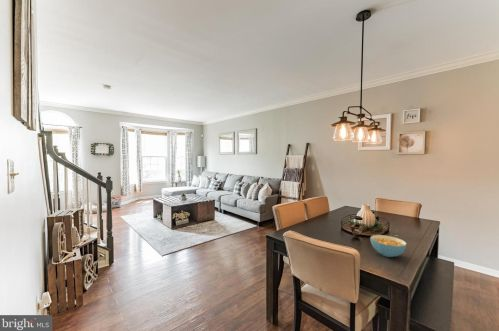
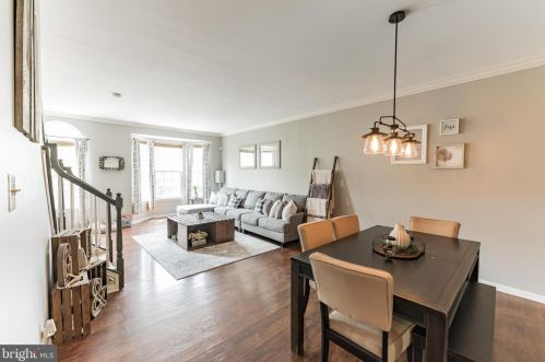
- cereal bowl (387, 247)
